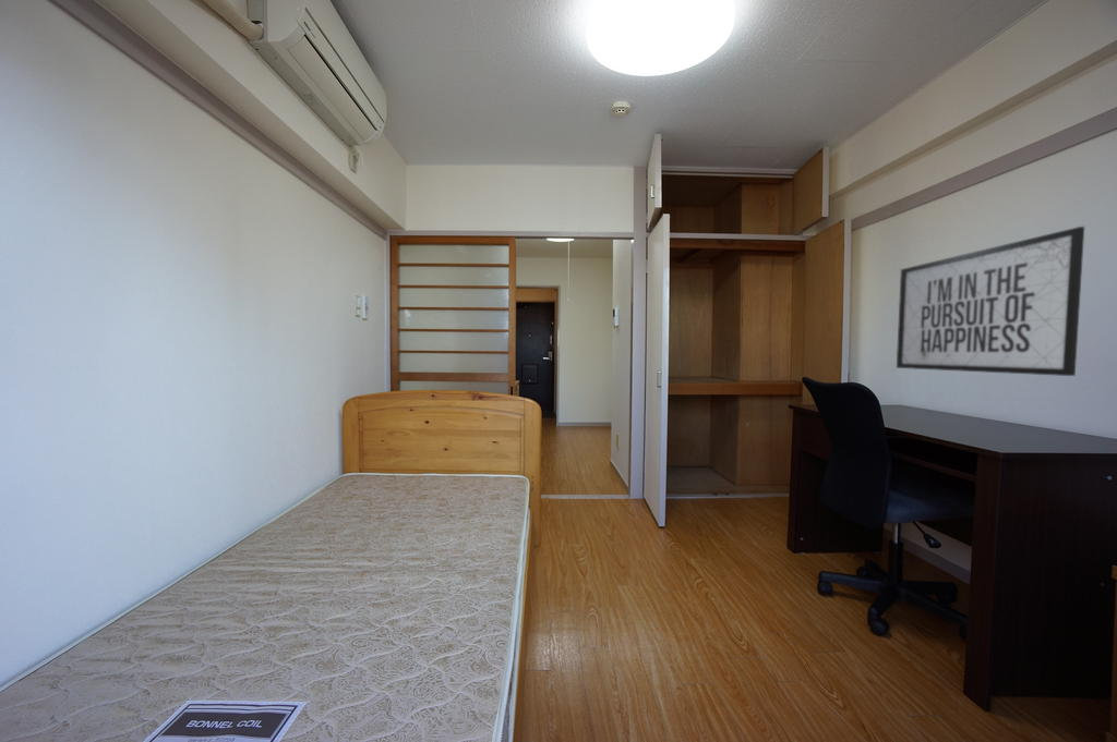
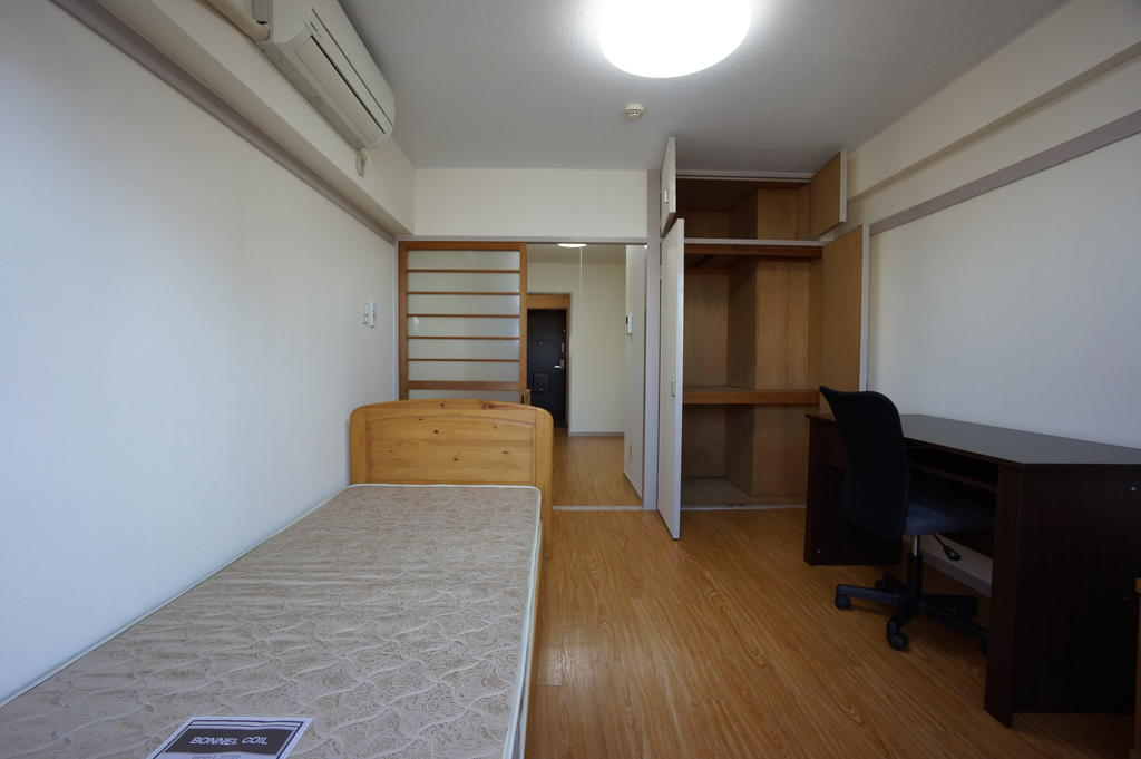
- mirror (970, 312)
